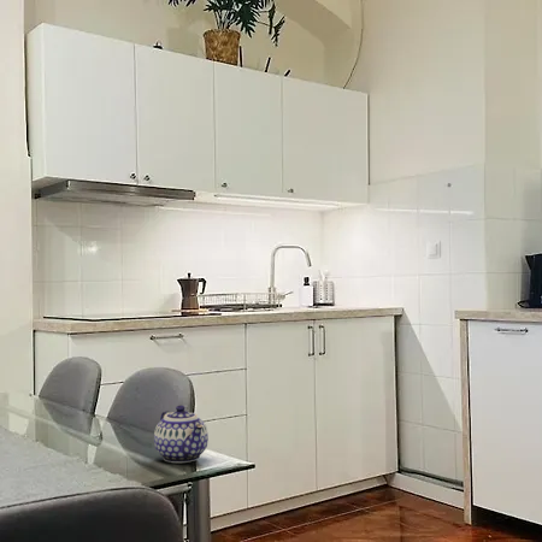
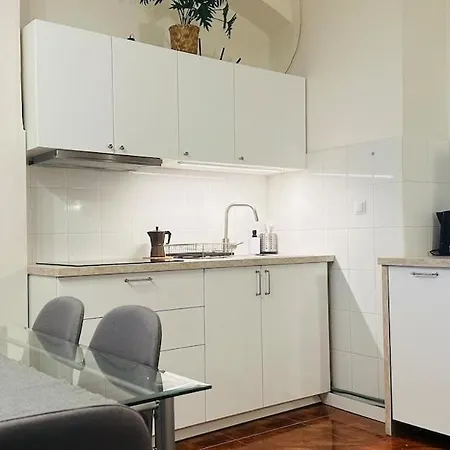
- teapot (181, 431)
